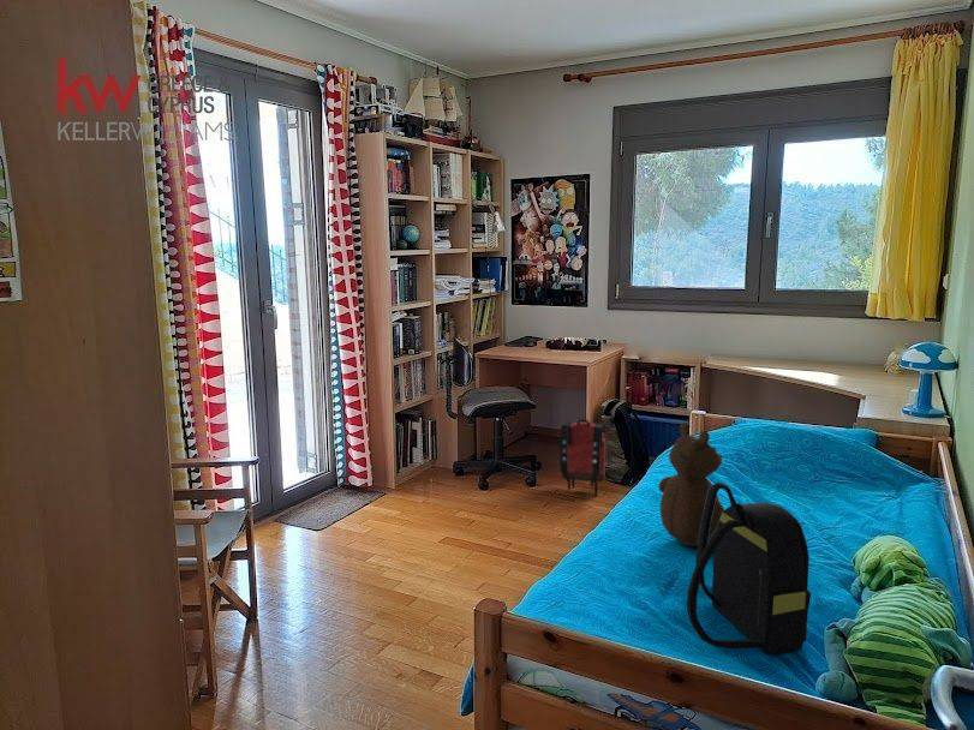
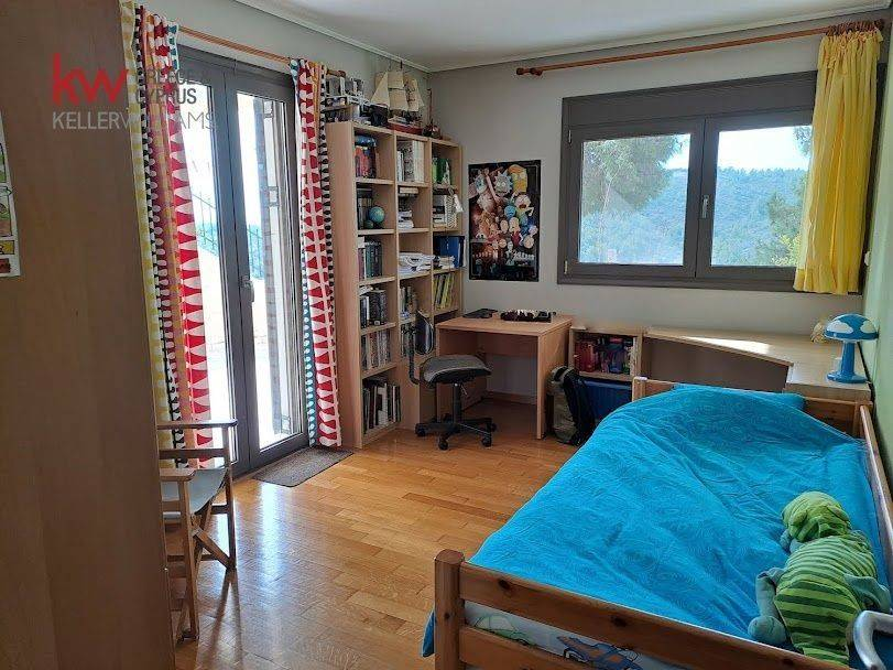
- backpack (736, 557)
- backpack (581, 459)
- teddy bear (705, 483)
